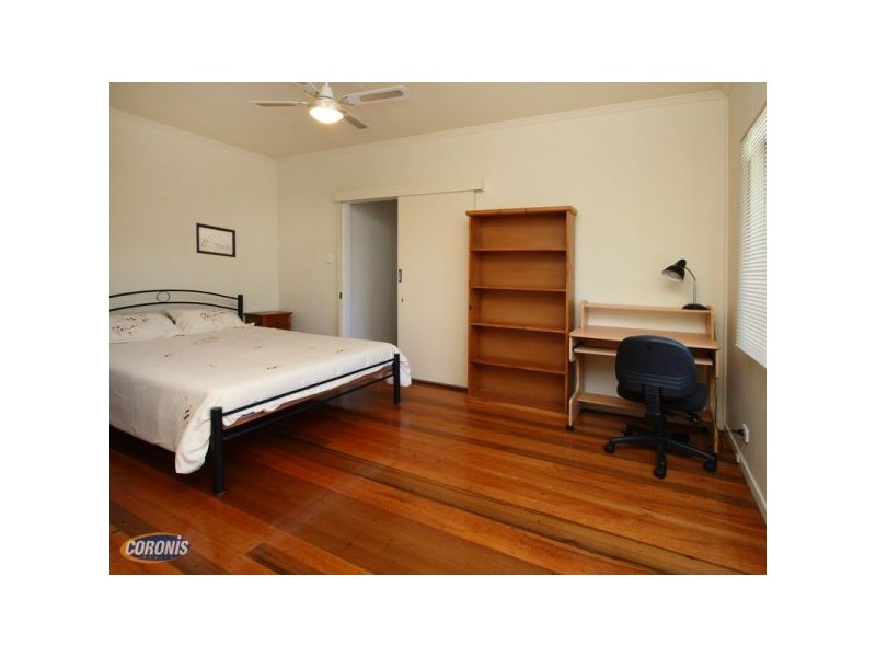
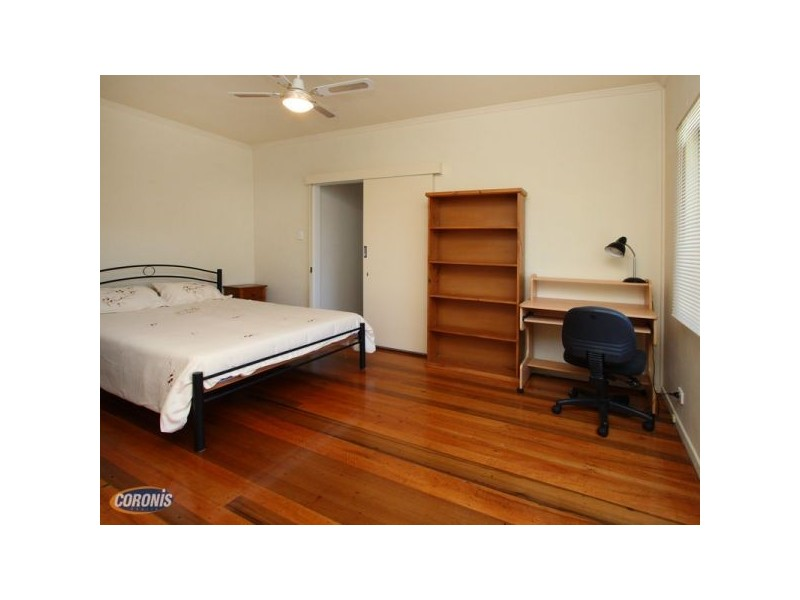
- wall art (216, 241)
